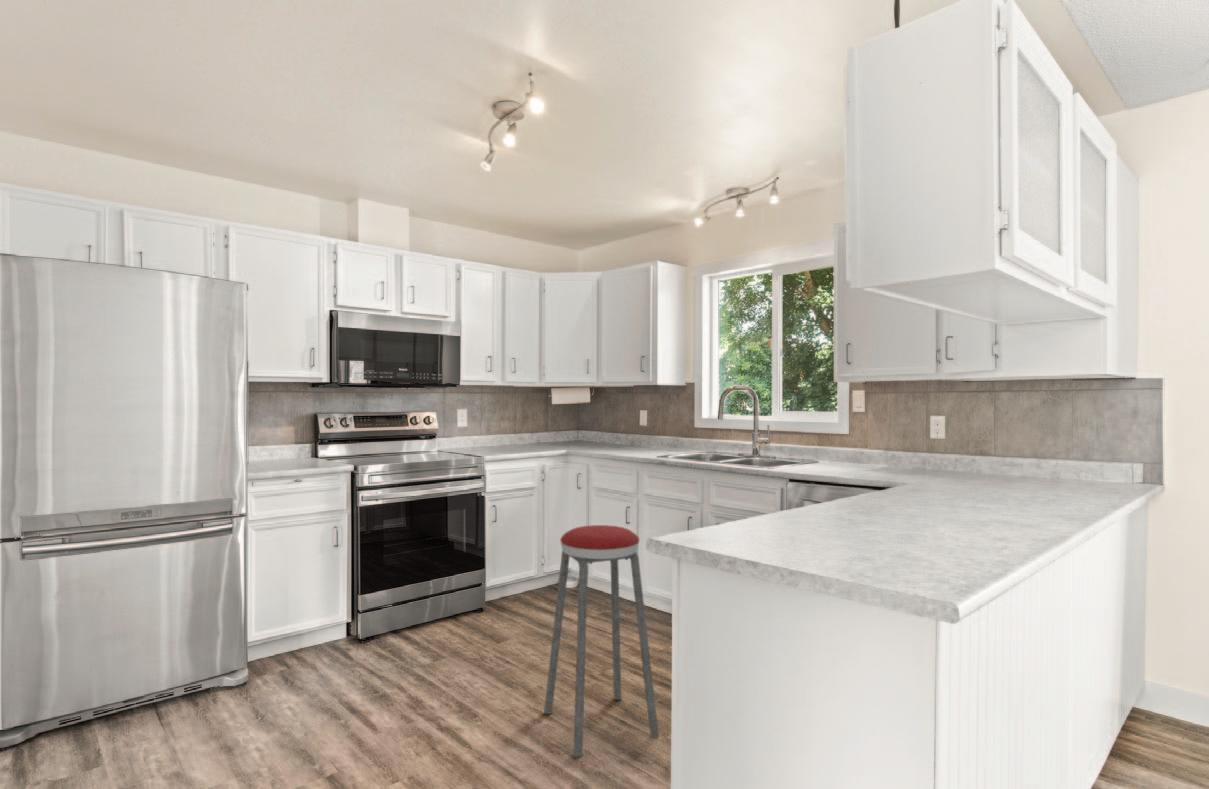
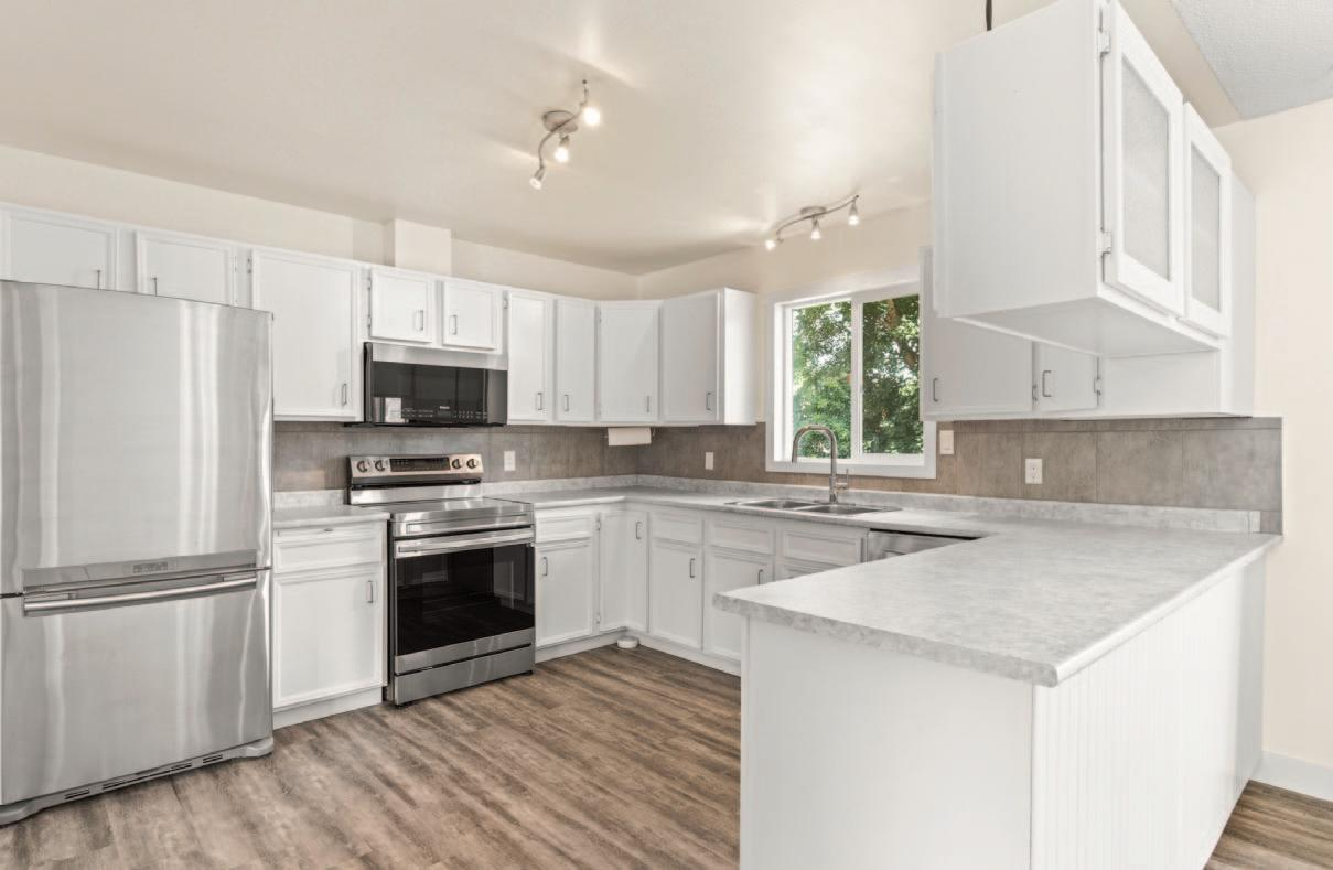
- music stool (612, 627)
